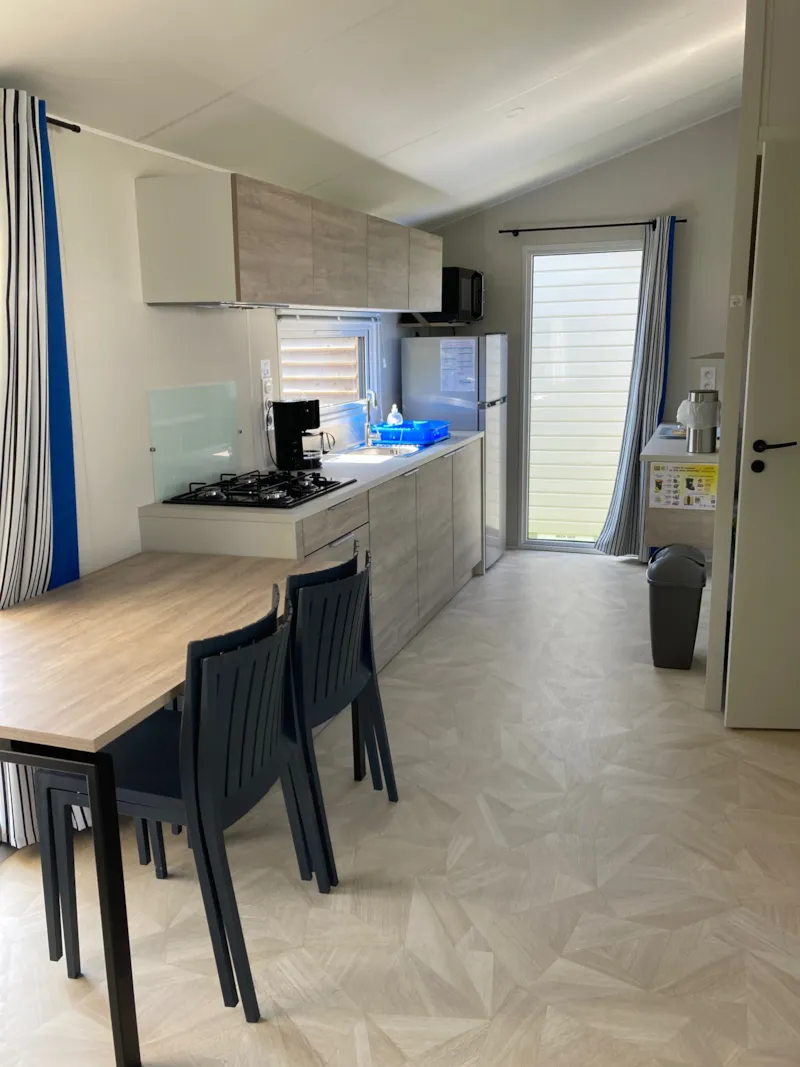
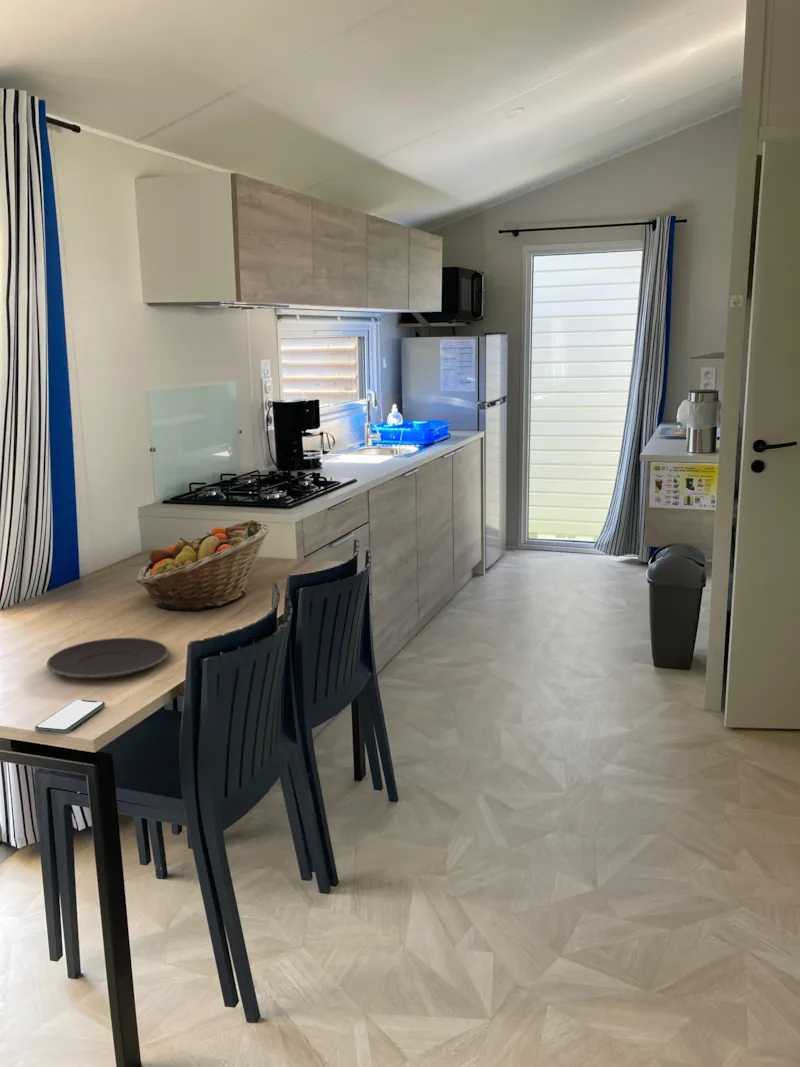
+ fruit basket (204, 561)
+ smartphone (71, 715)
+ plate (109, 659)
